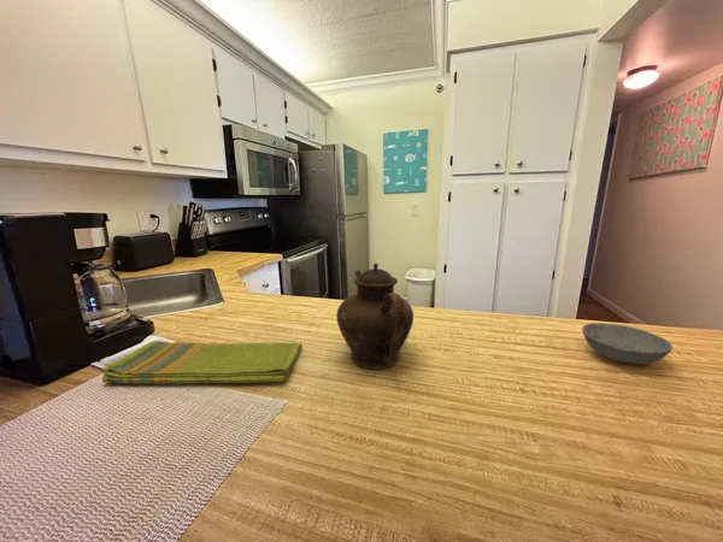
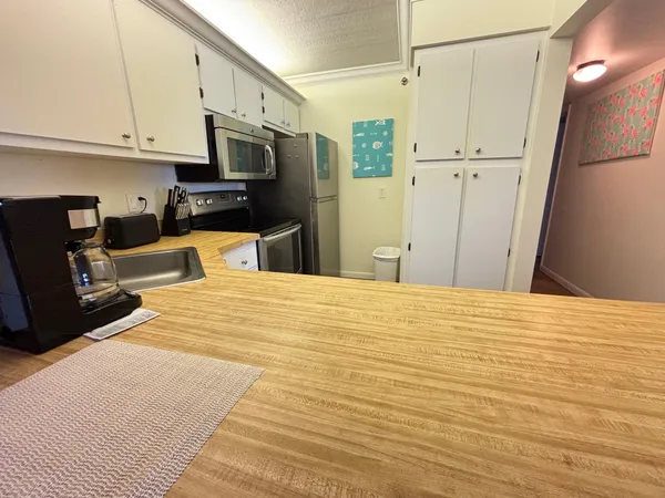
- teapot (375, 308)
- bowl (622, 346)
- dish towel (211, 357)
